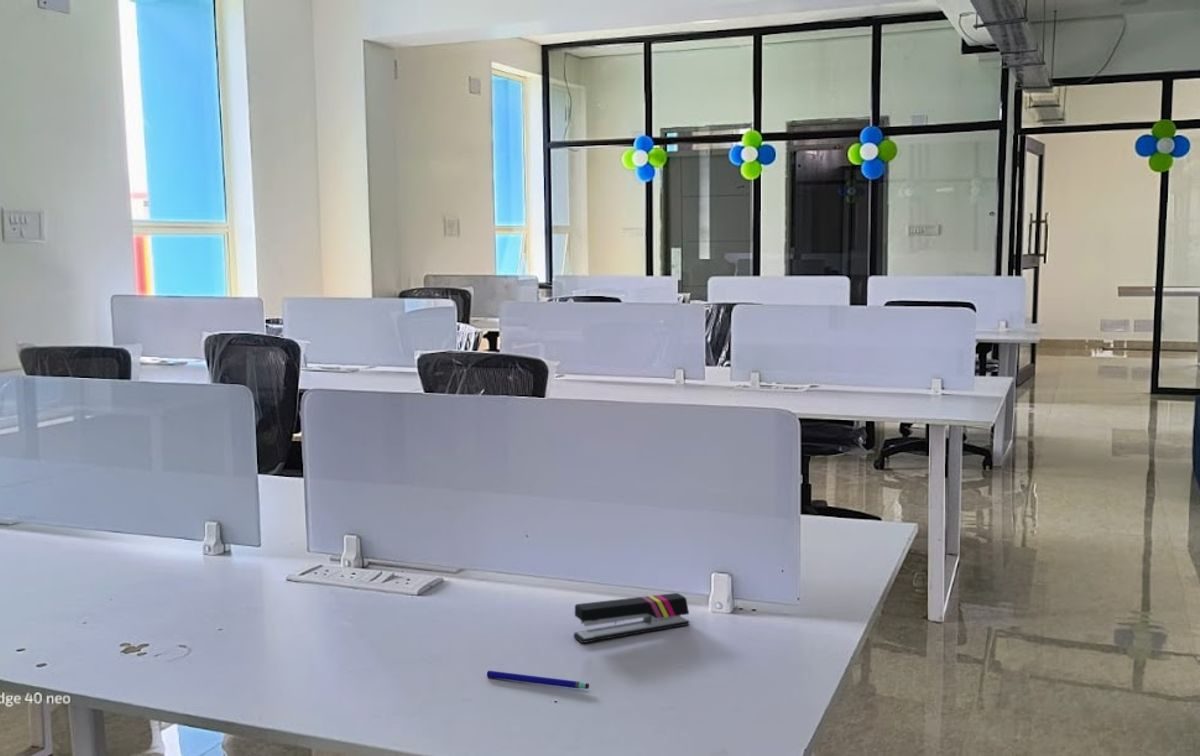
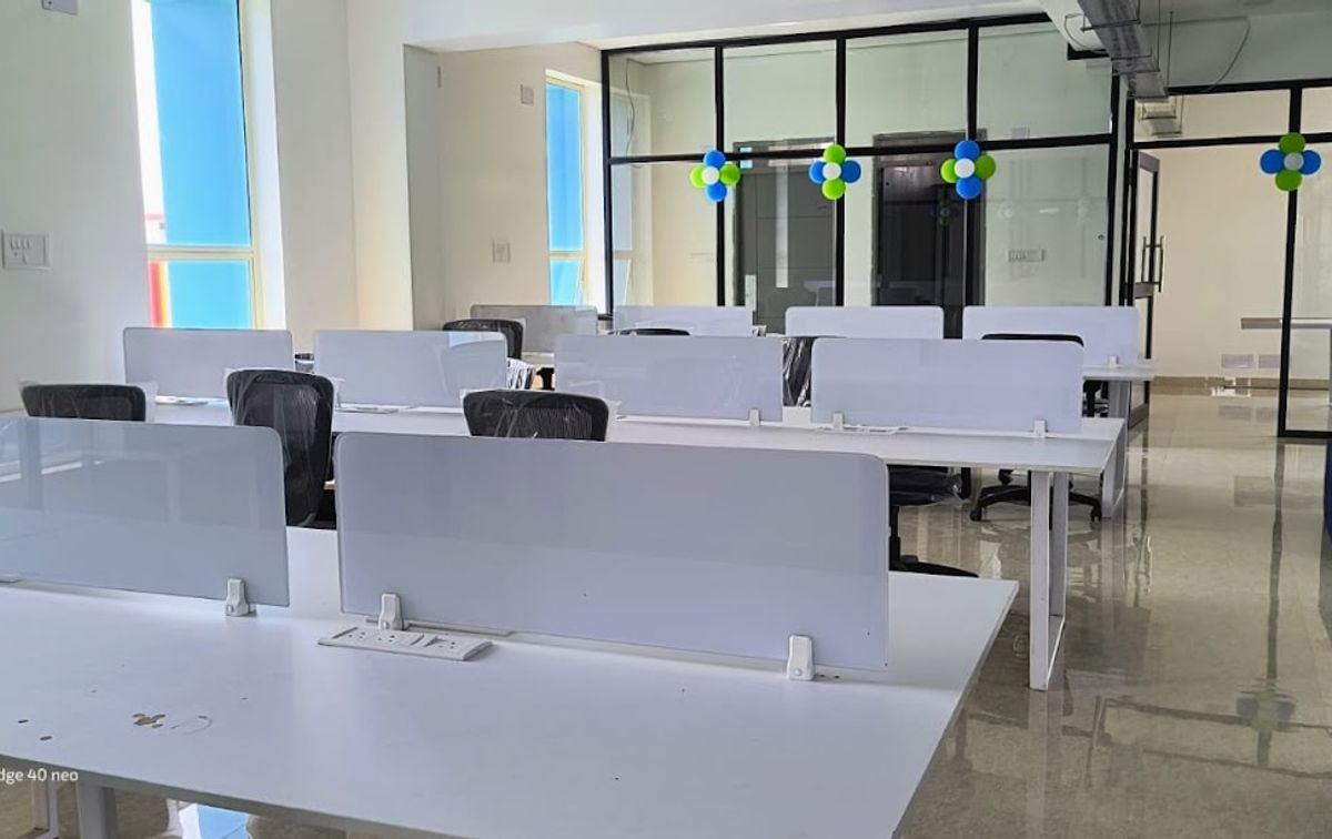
- pen (537, 679)
- stapler (632, 614)
